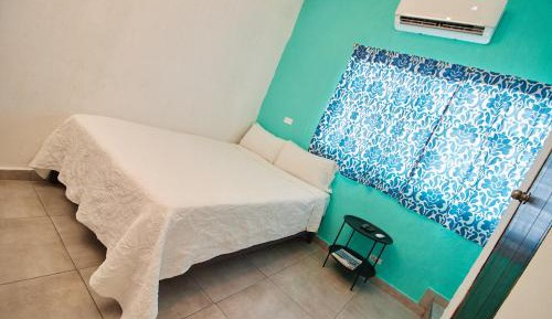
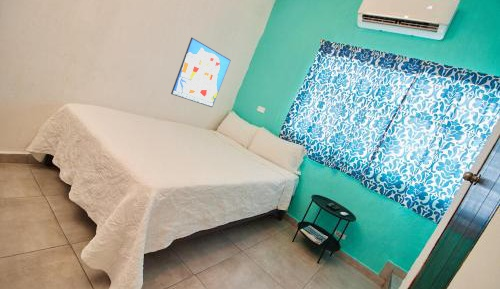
+ wall art (202, 75)
